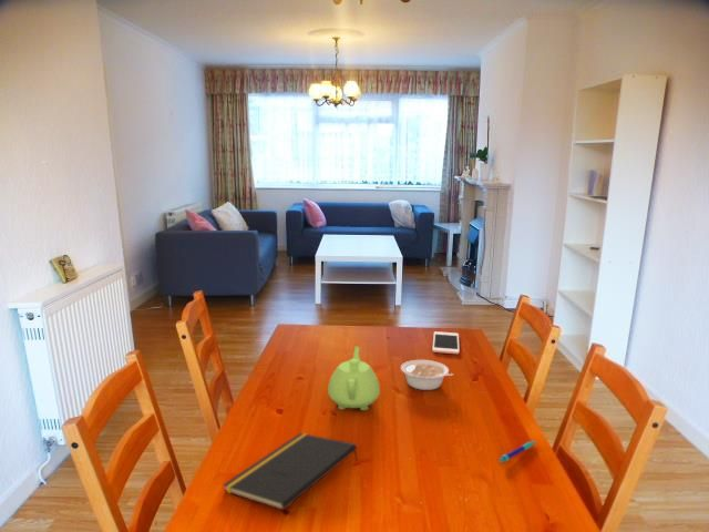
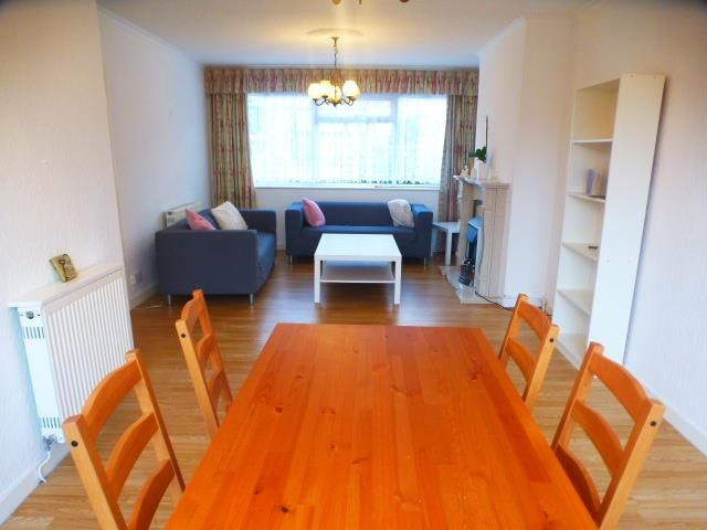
- cell phone (445, 341)
- legume (425, 375)
- teapot (353, 380)
- notepad (292, 467)
- pen (518, 450)
